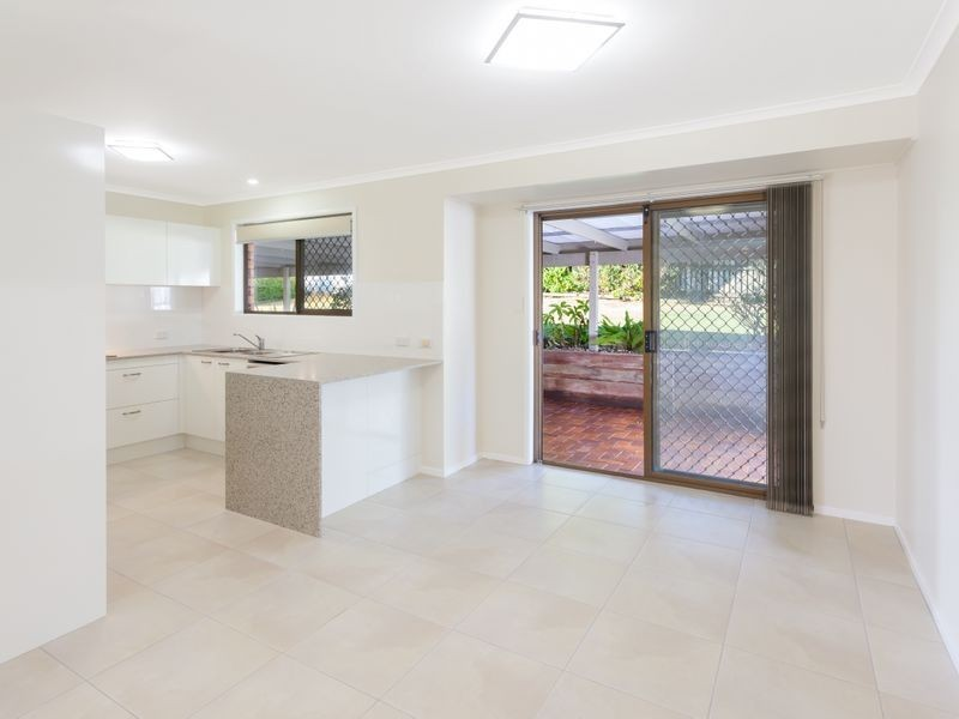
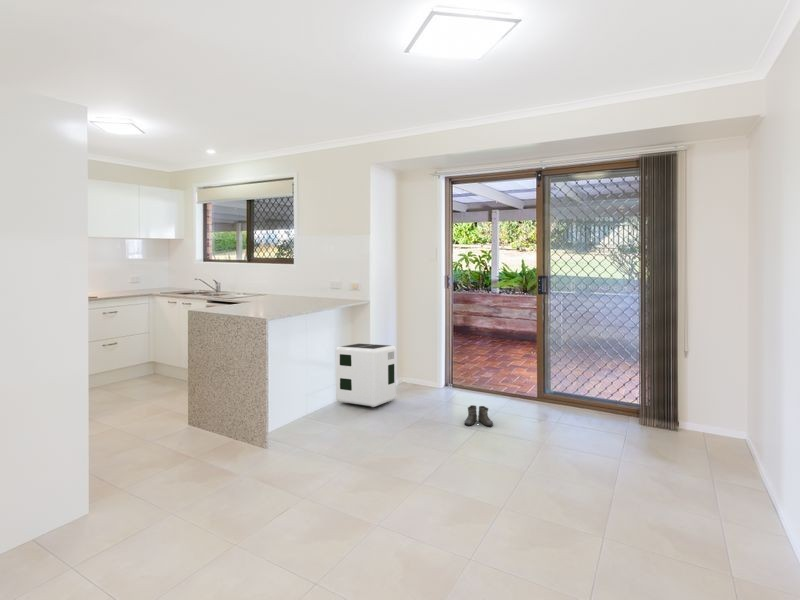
+ air purifier (366, 374)
+ boots (476, 415)
